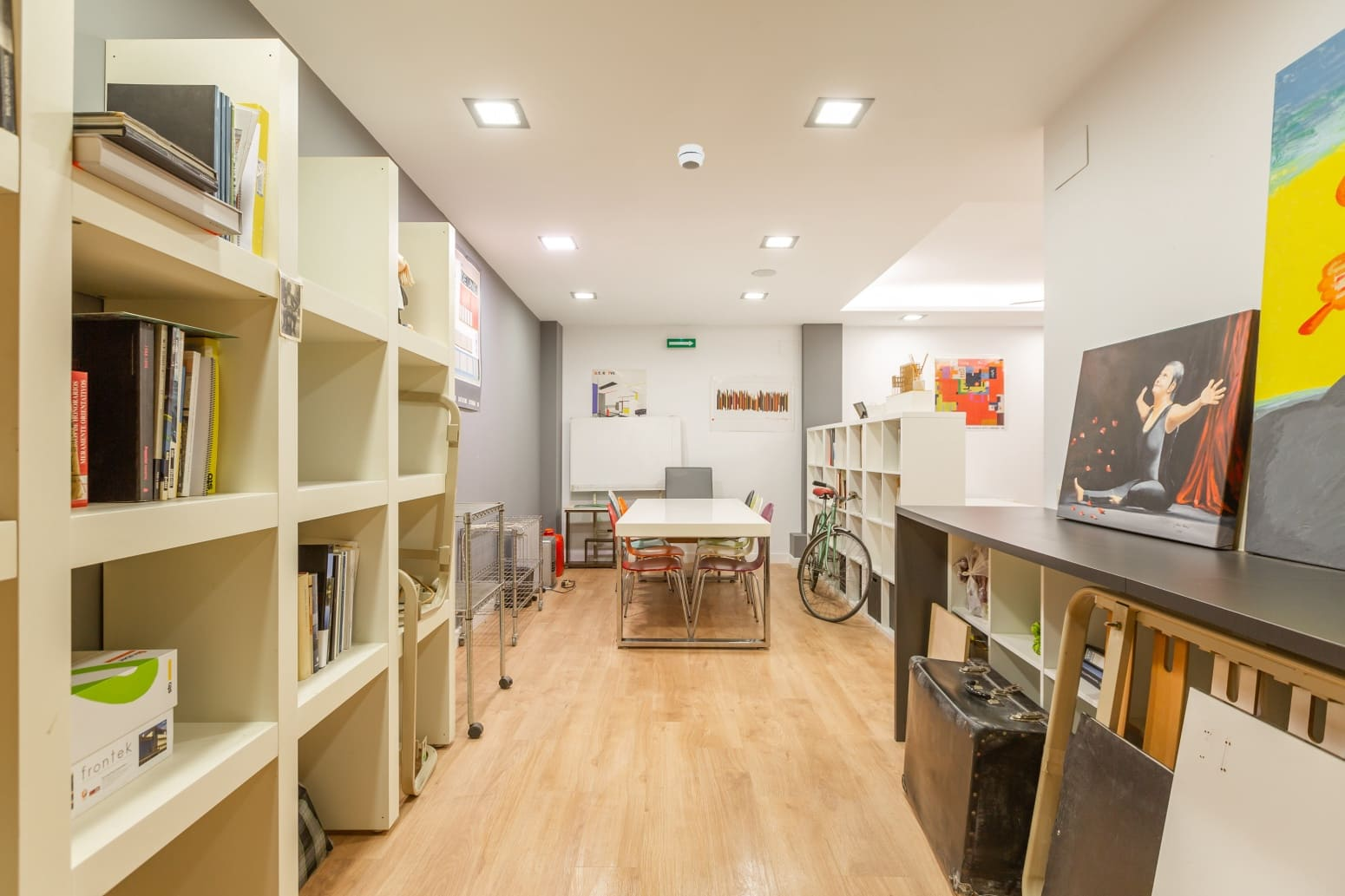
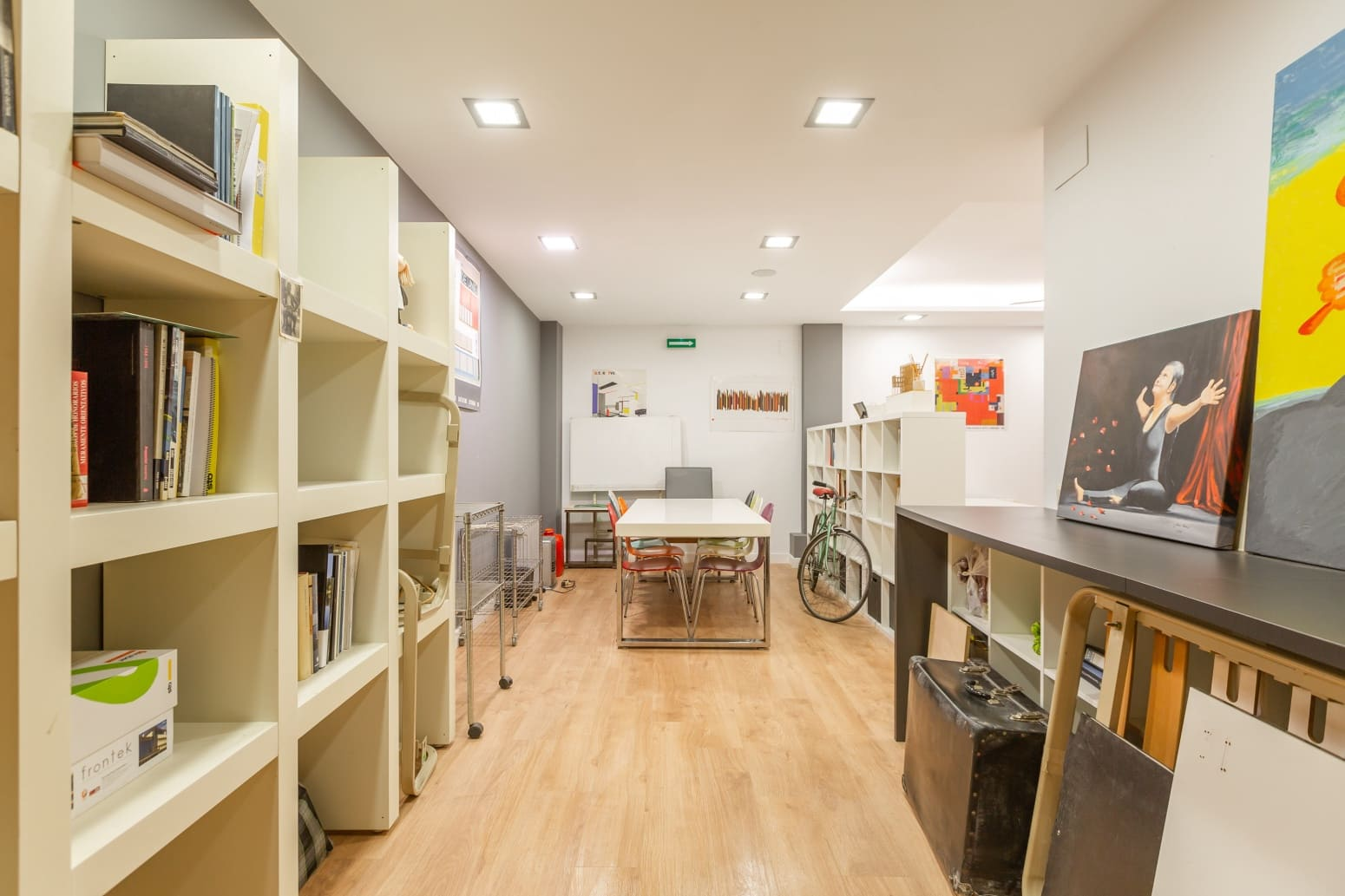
- smoke detector (691, 157)
